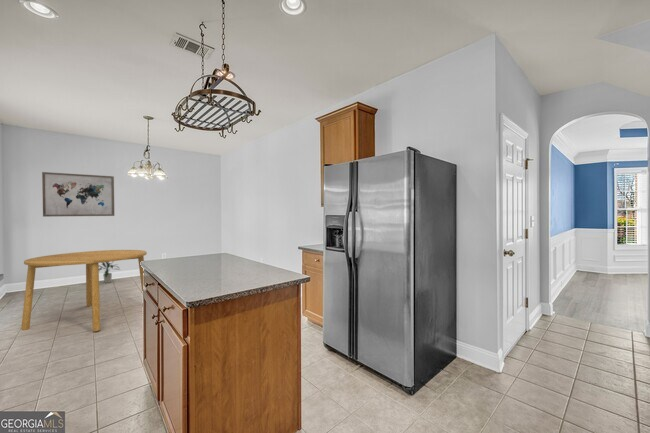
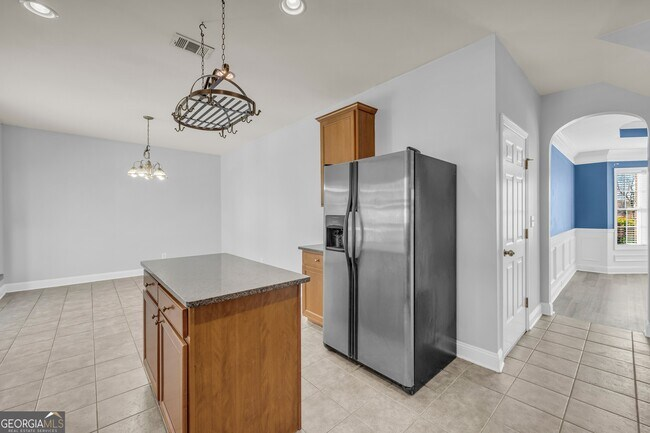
- indoor plant (107, 266)
- wall art (80, 195)
- dining table (91, 286)
